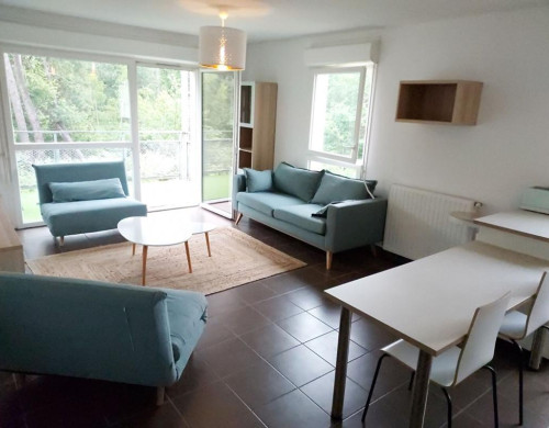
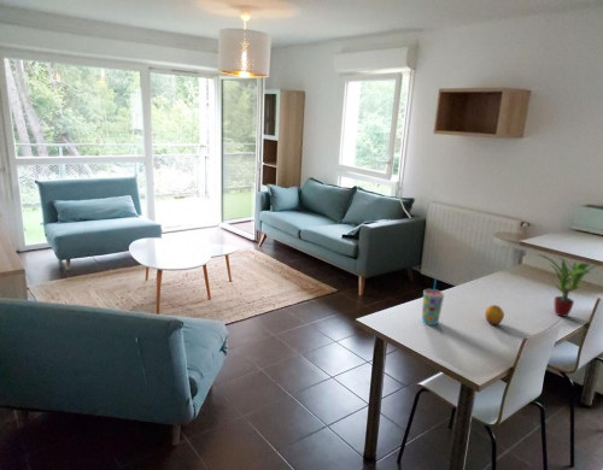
+ cup (432, 300)
+ potted plant (561, 284)
+ fruit (493, 313)
